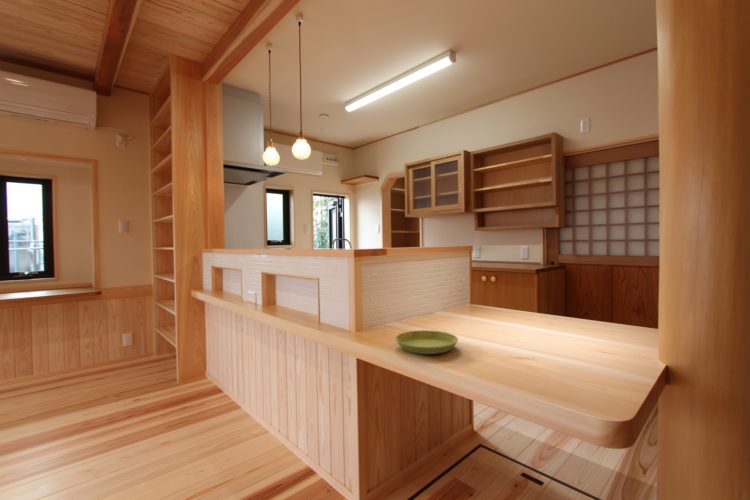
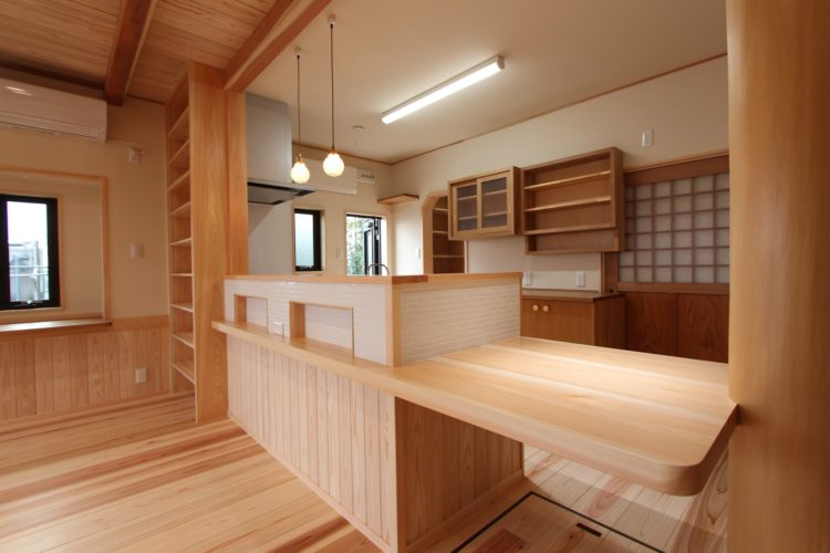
- saucer (426, 342)
